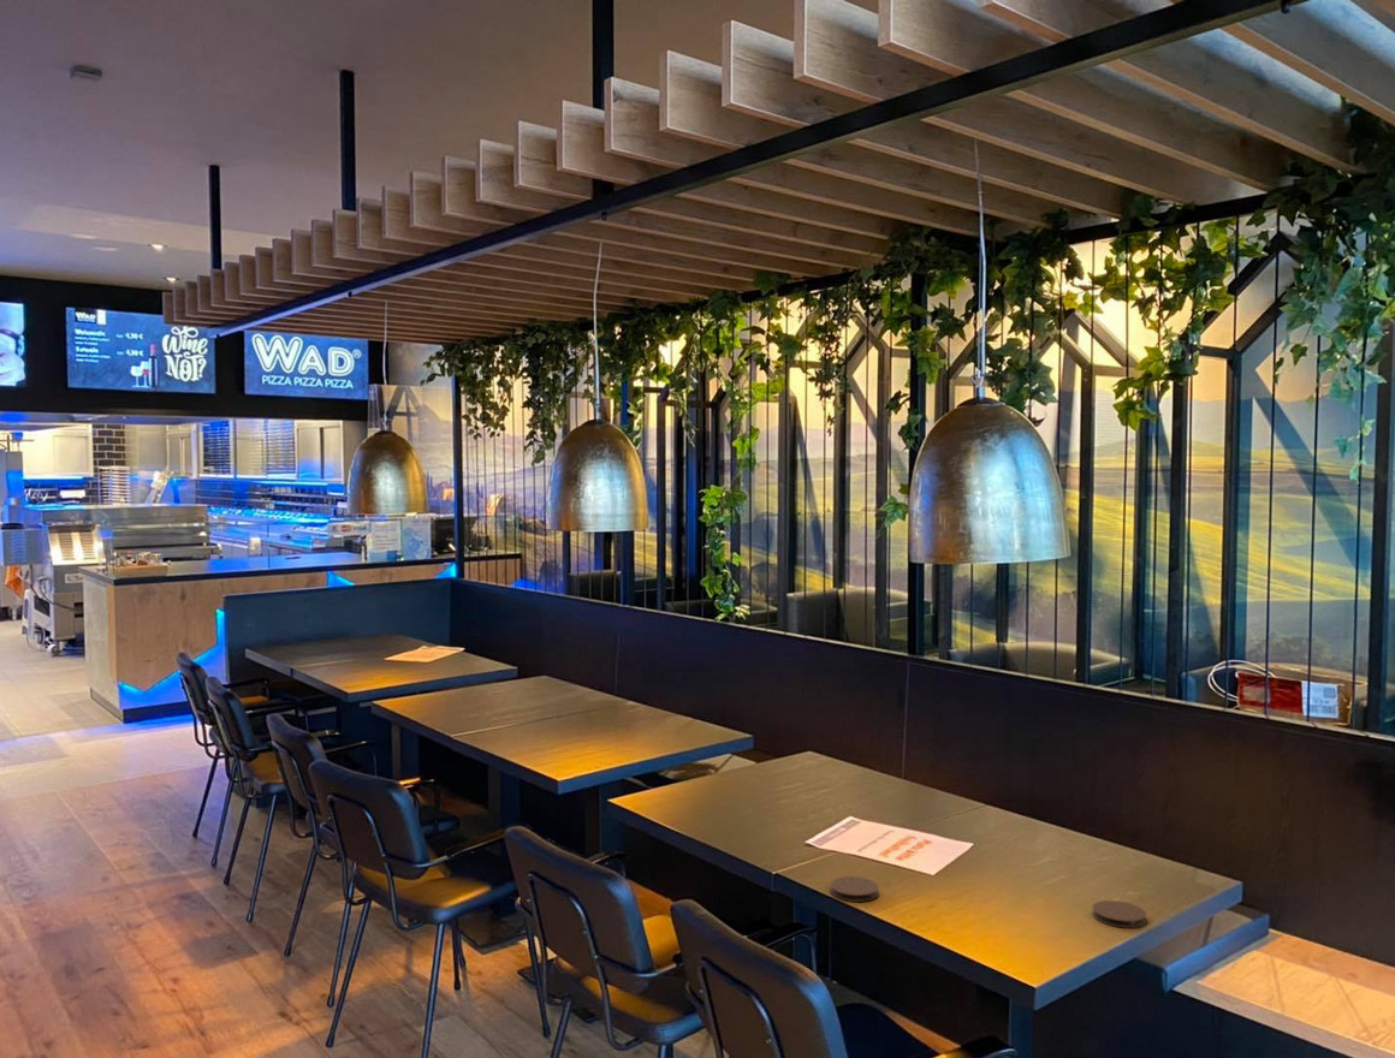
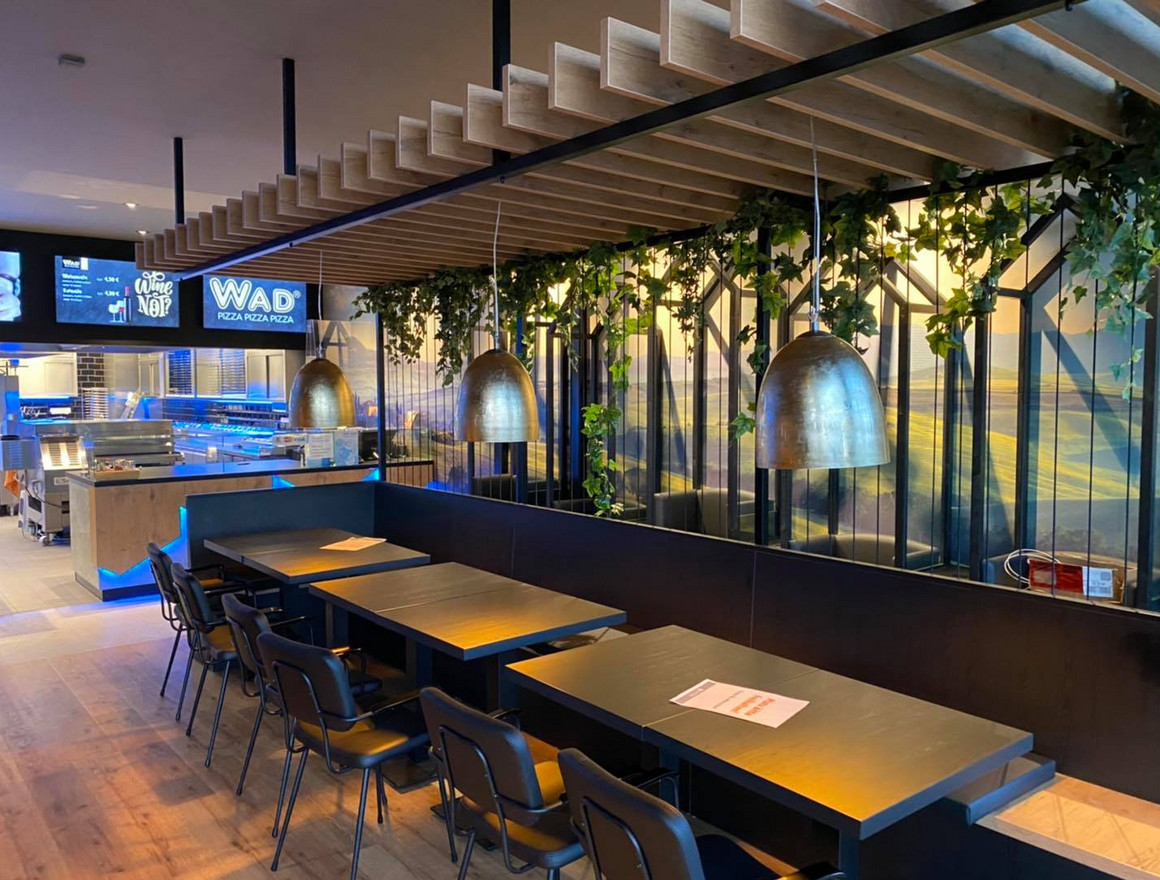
- coaster (1118, 913)
- coaster (854, 888)
